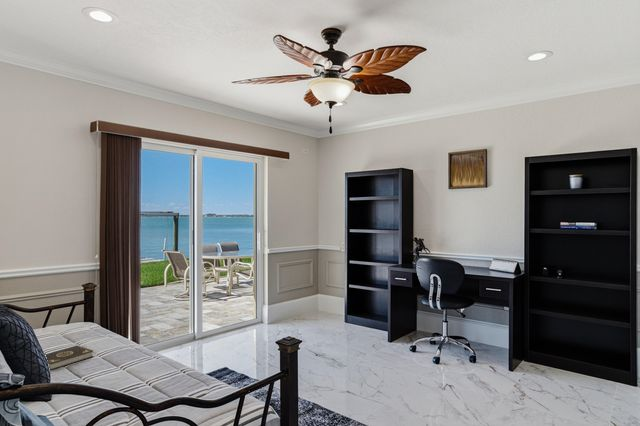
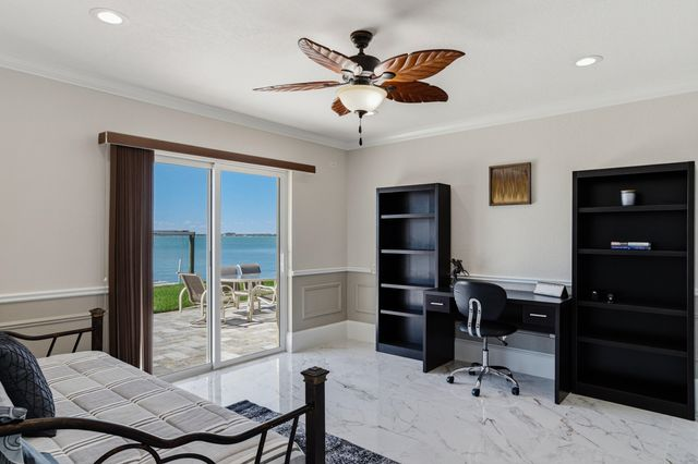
- book (64, 356)
